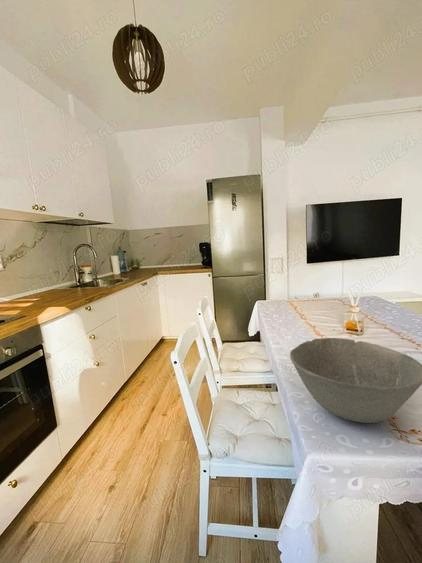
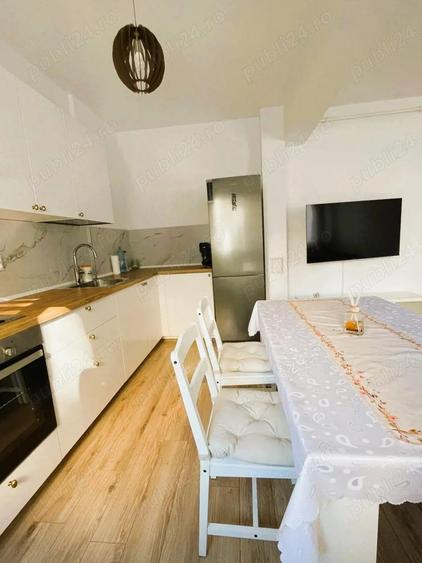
- bowl (350, 383)
